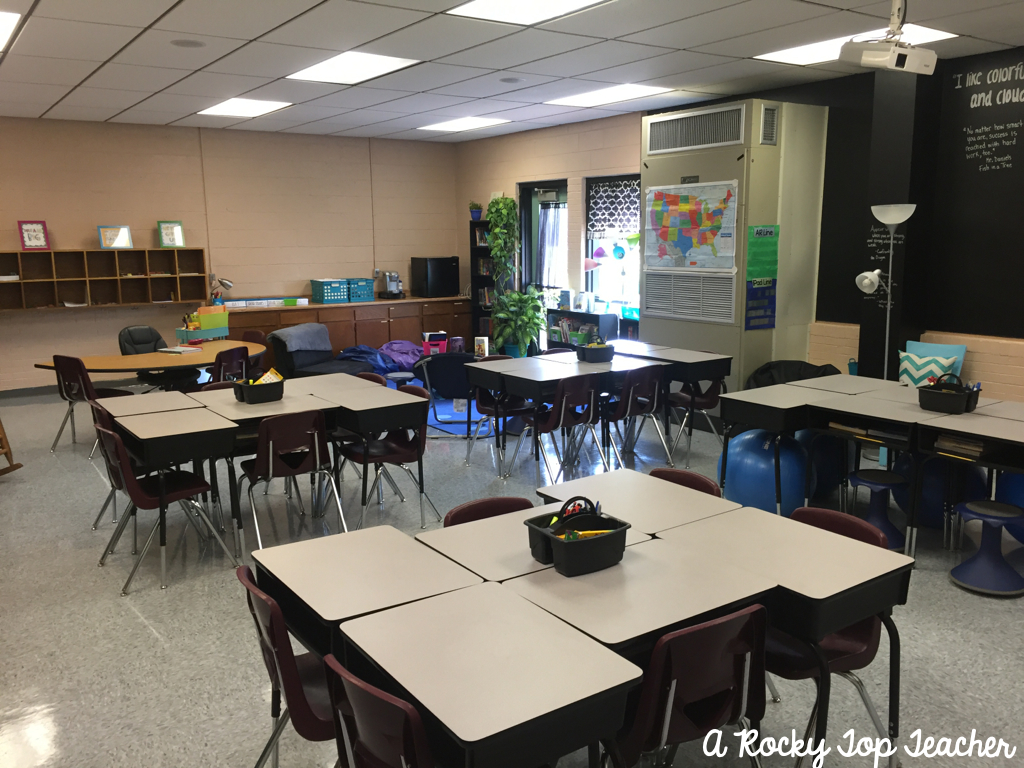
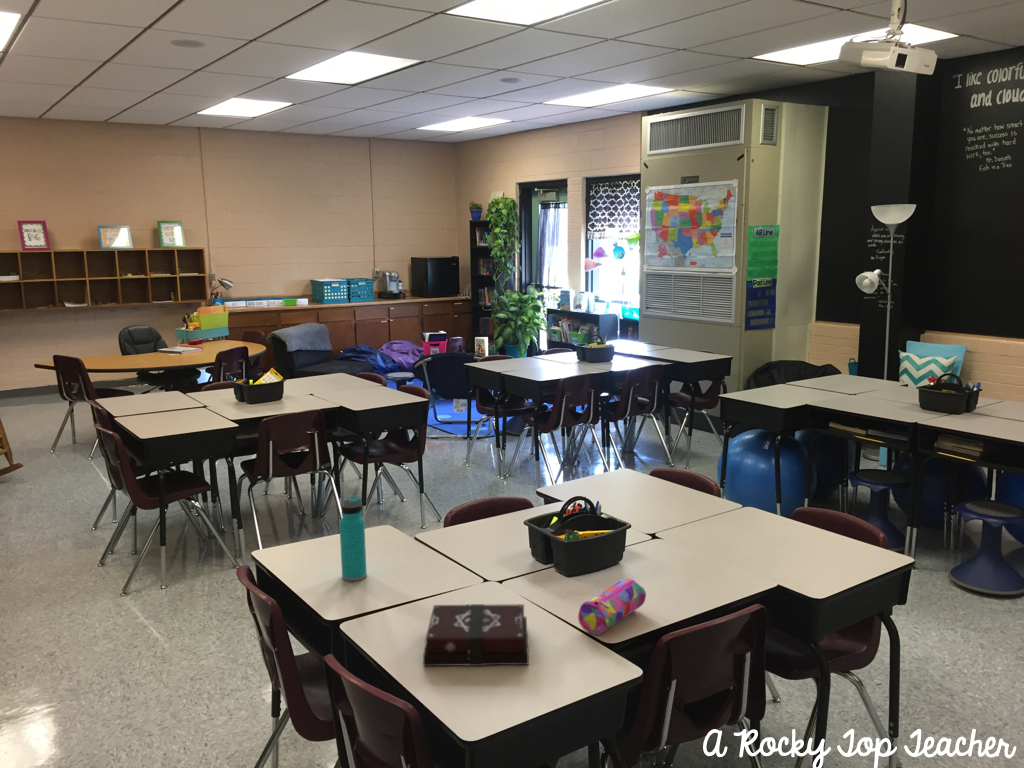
+ hardback book (477, 633)
+ water bottle (352, 537)
+ pencil case (612, 605)
